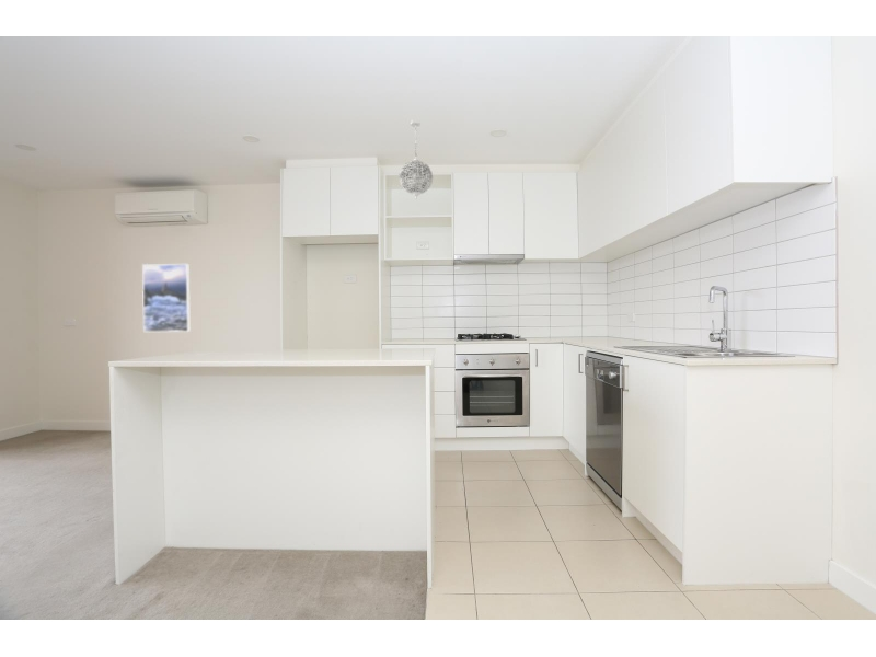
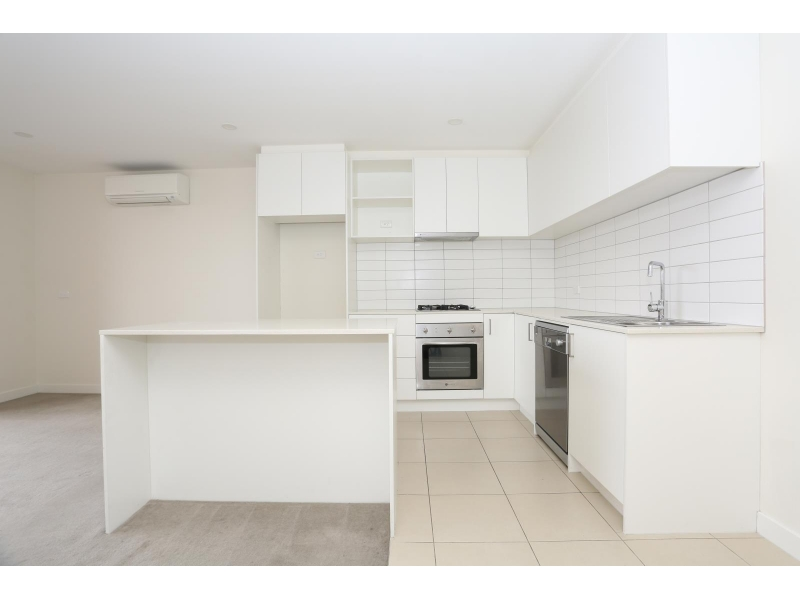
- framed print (166, 298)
- pendant light (415, 160)
